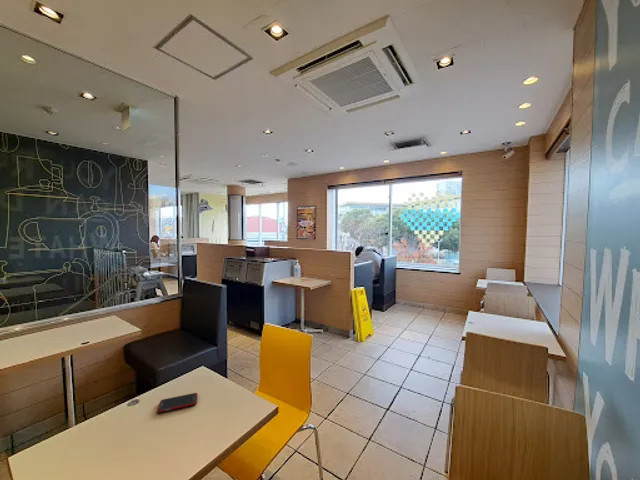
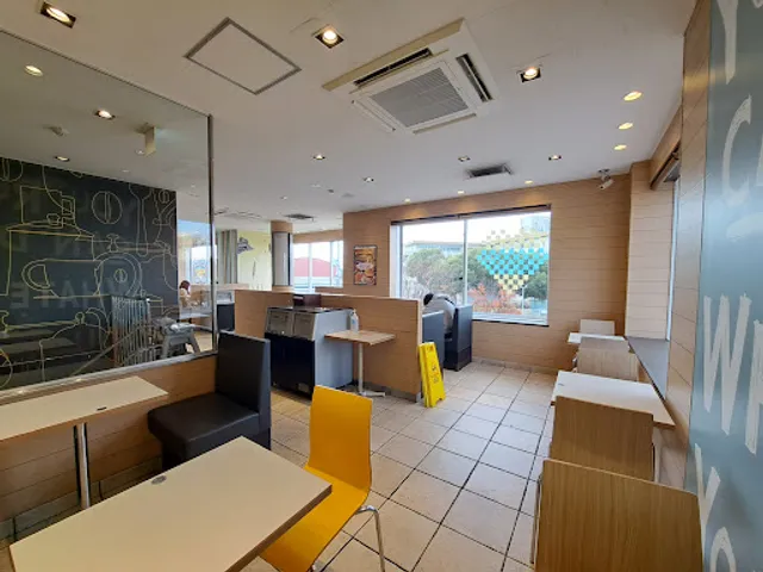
- cell phone (178, 402)
